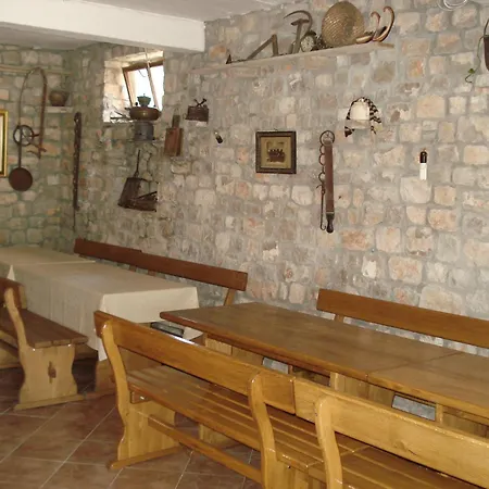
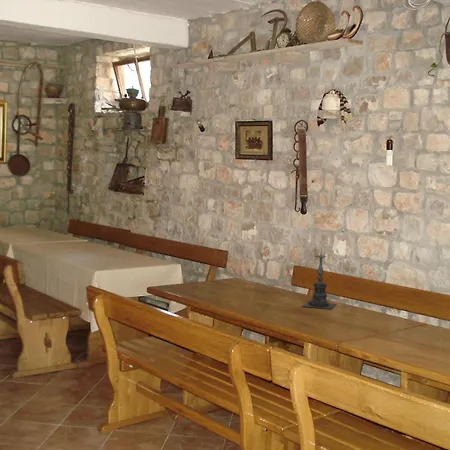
+ candle holder (320, 276)
